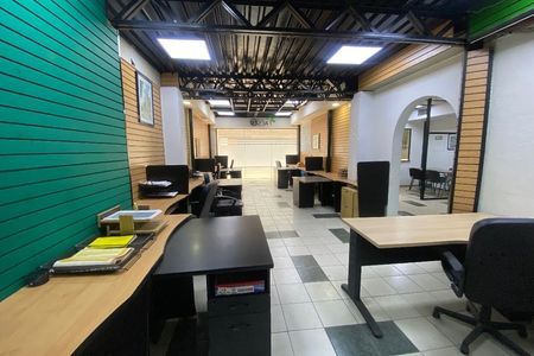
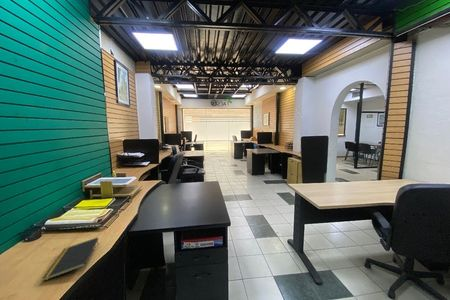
+ notepad (73, 256)
